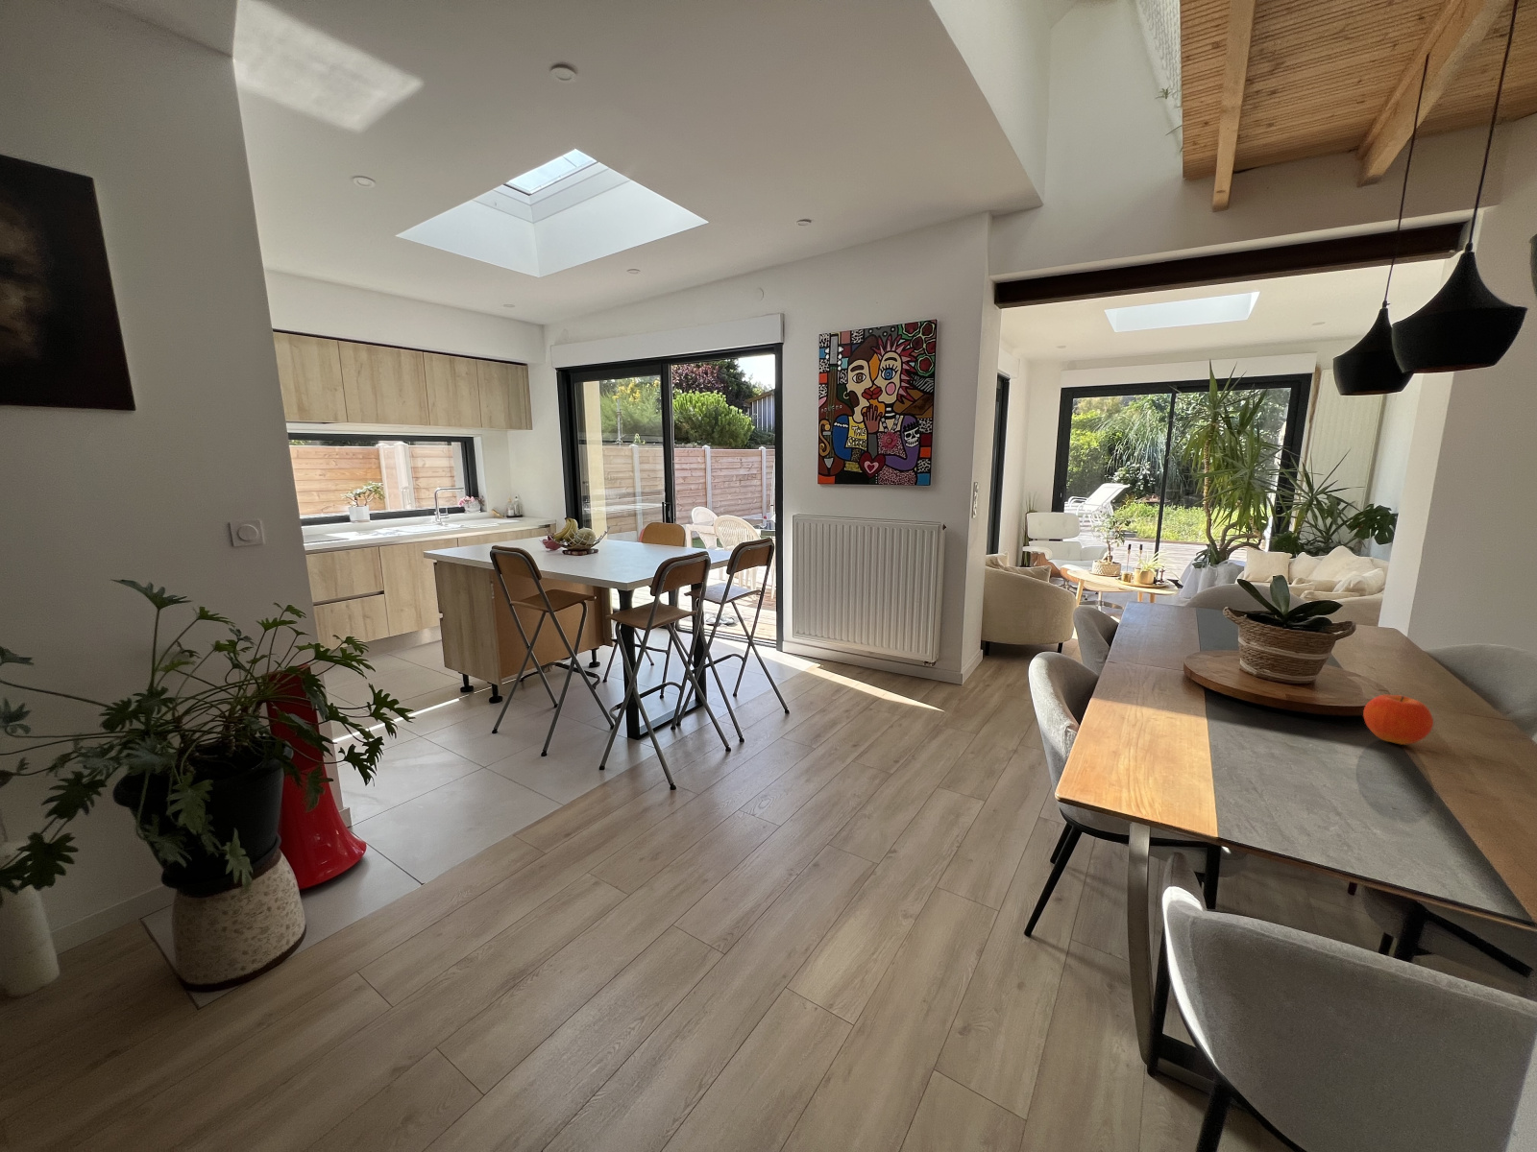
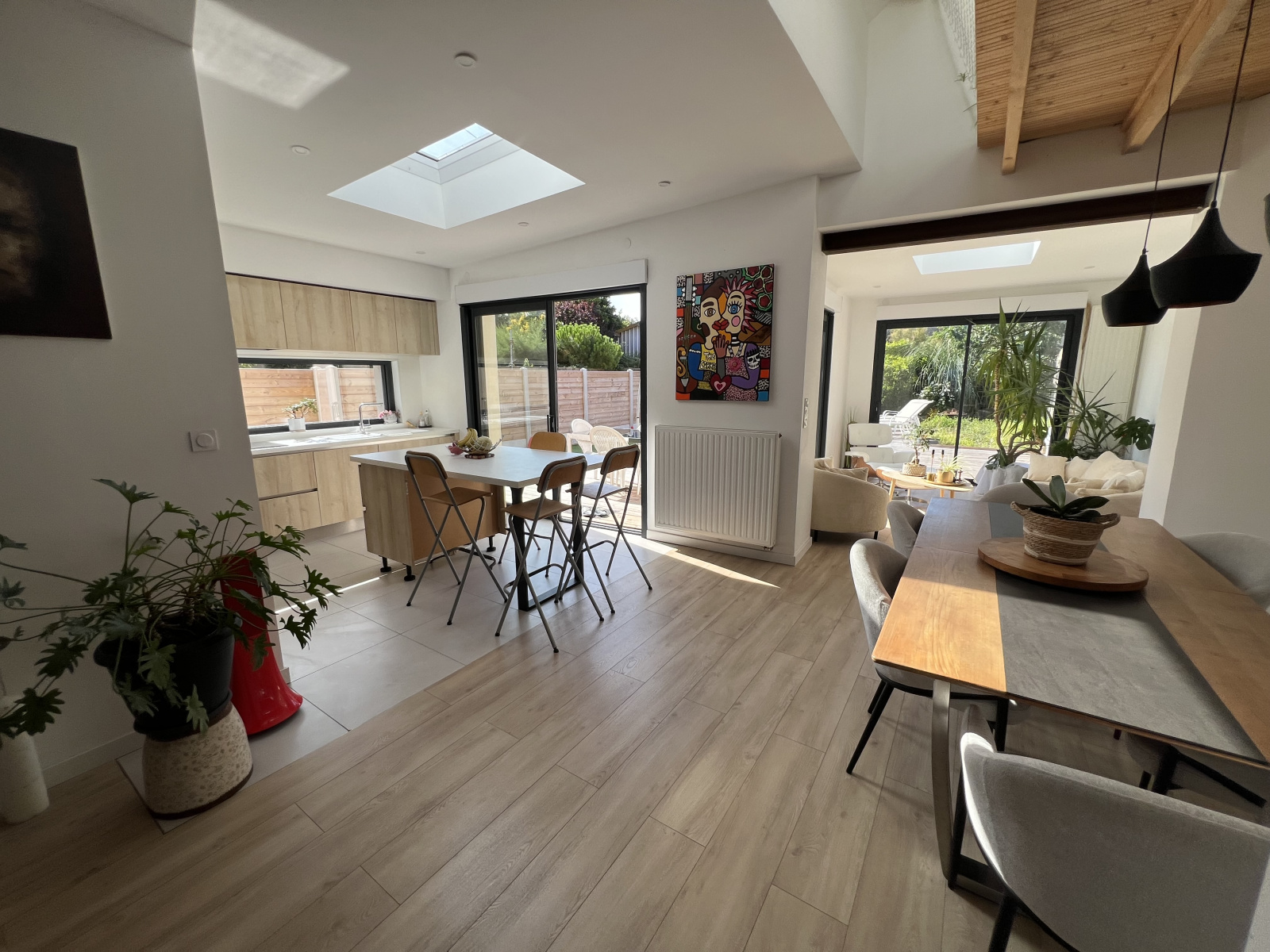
- fruit (1397, 718)
